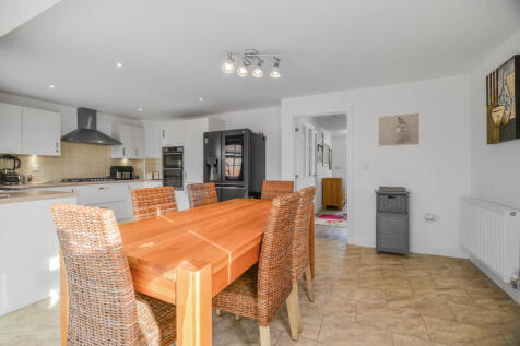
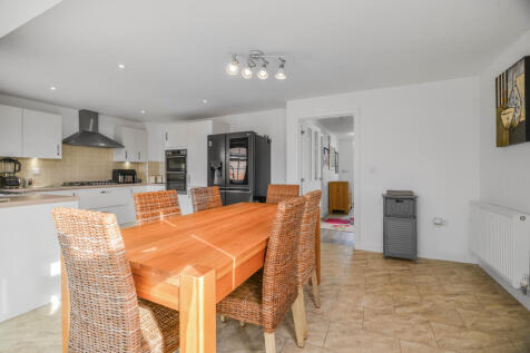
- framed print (398, 130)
